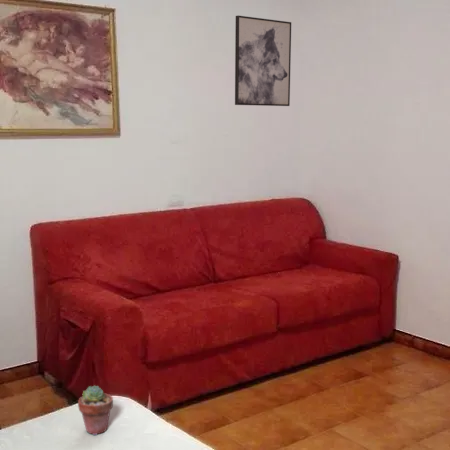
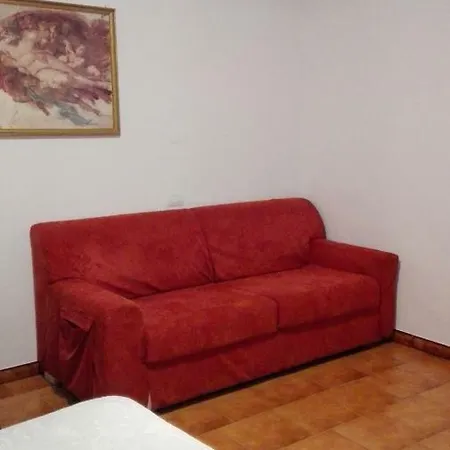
- potted succulent (95, 407)
- wall art (263, 62)
